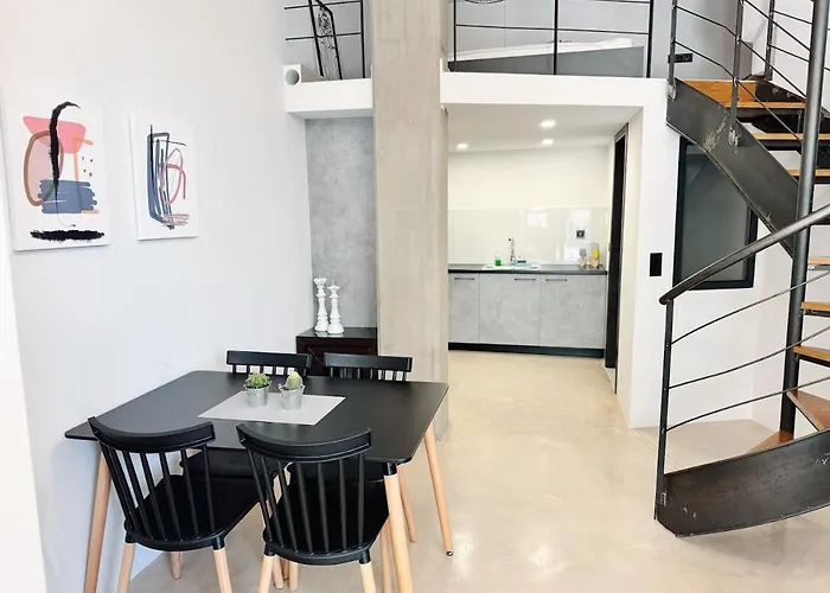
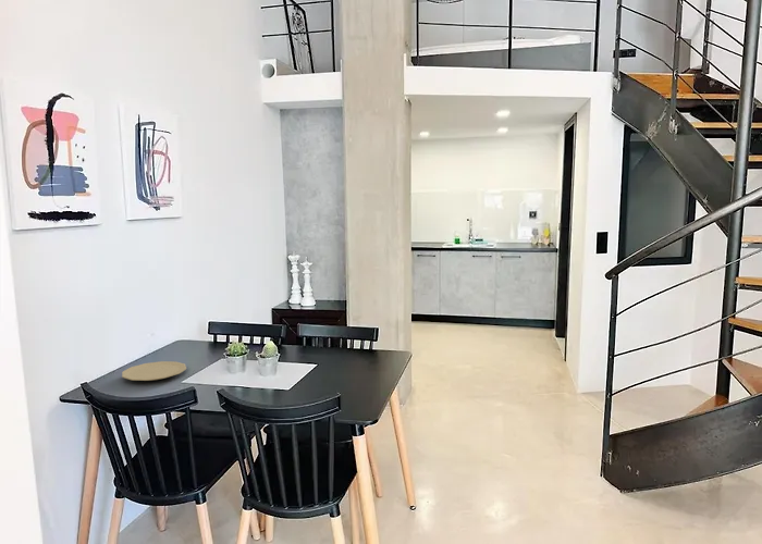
+ plate (155, 372)
